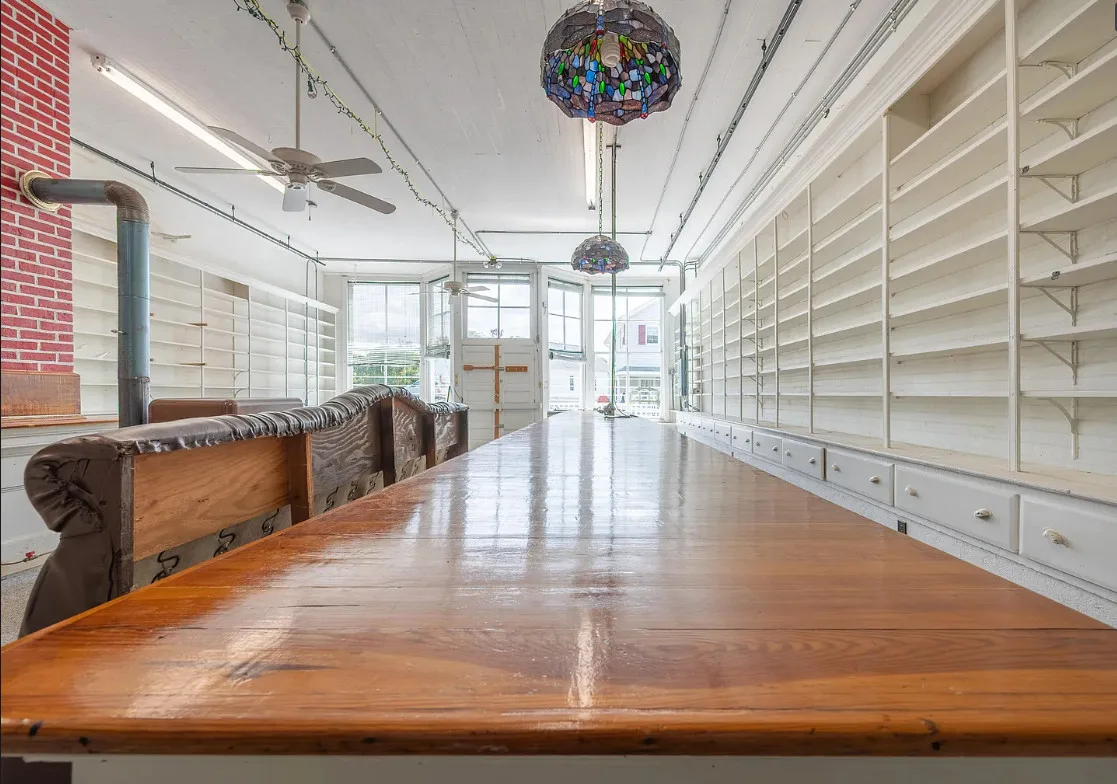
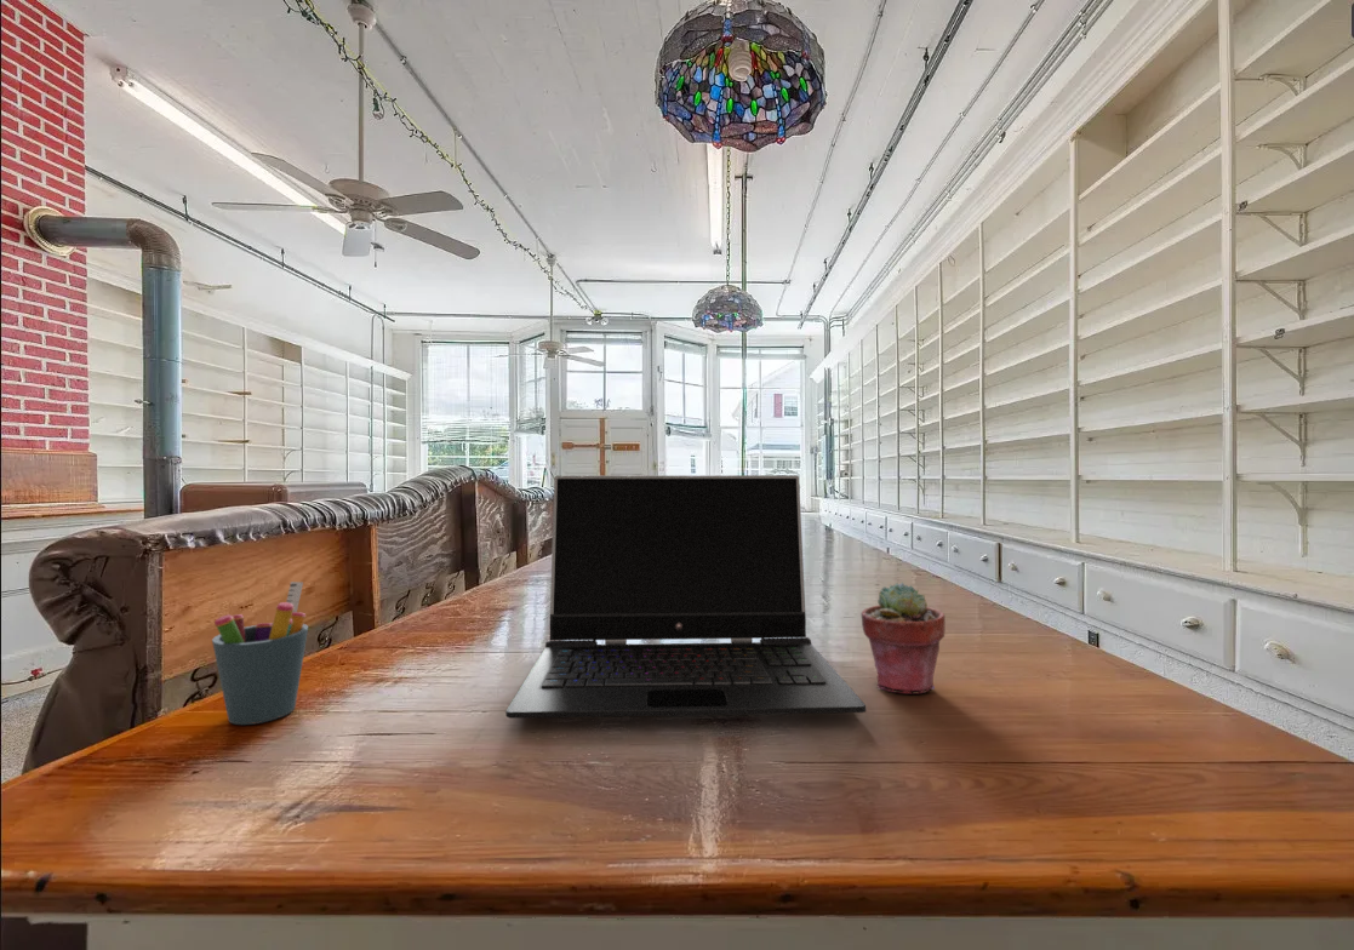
+ potted succulent (902, 633)
+ pen holder (263, 651)
+ laptop computer (681, 577)
